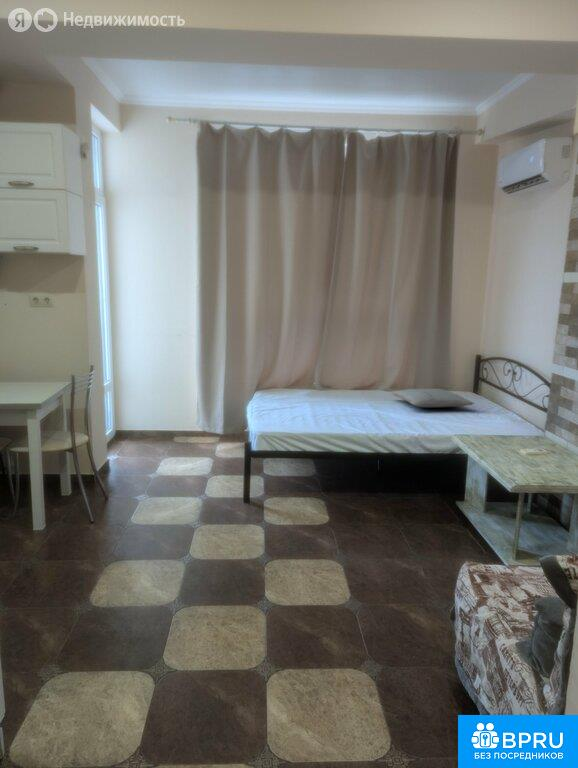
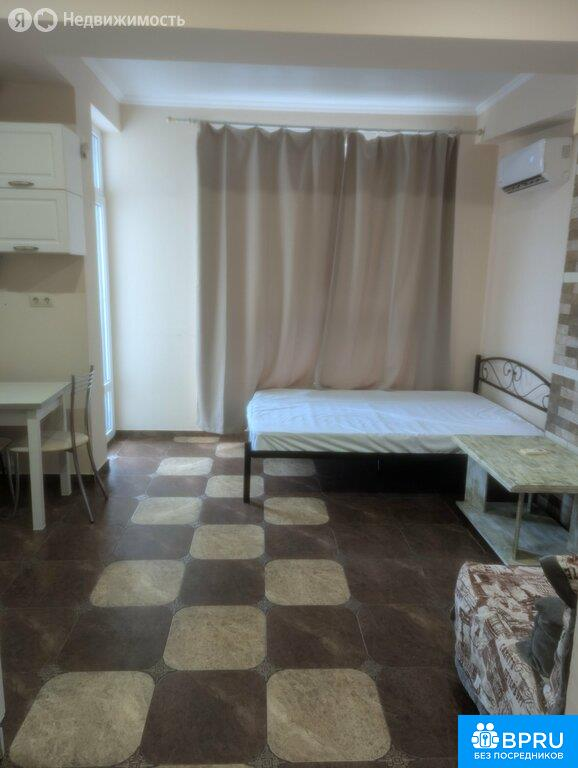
- pillow (430, 397)
